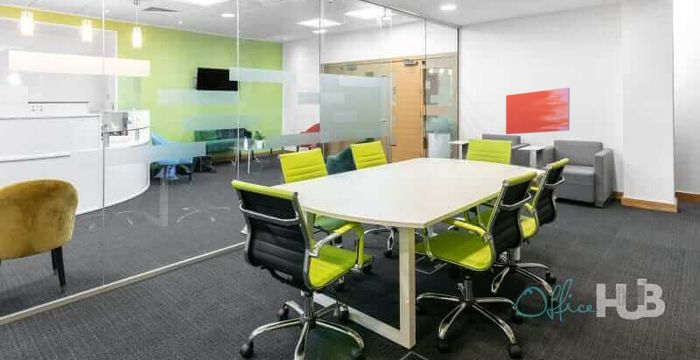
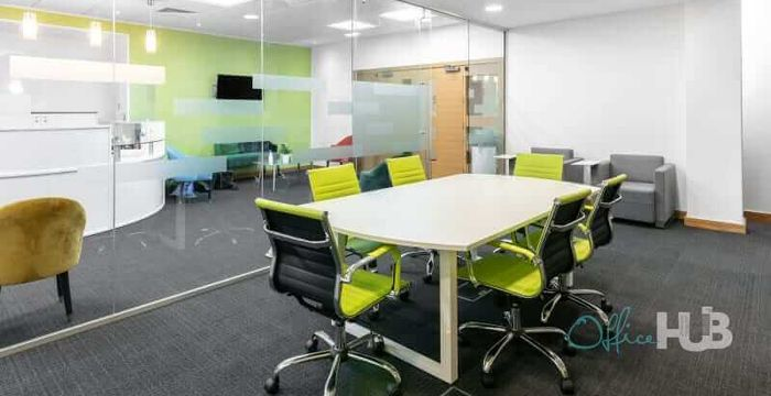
- wall art (536, 112)
